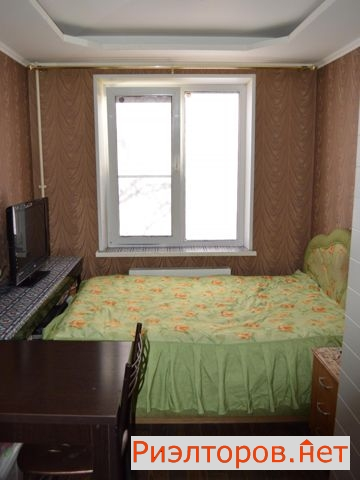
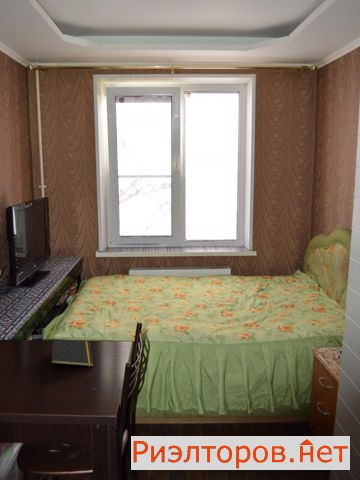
+ notepad (72, 351)
